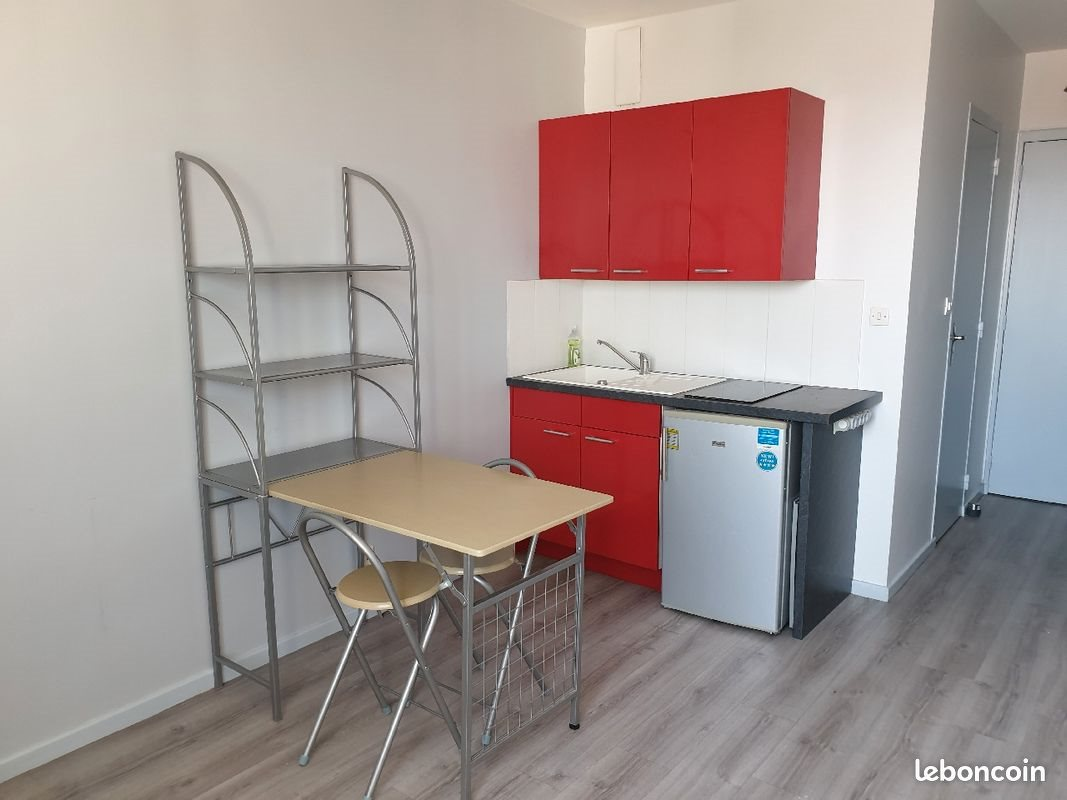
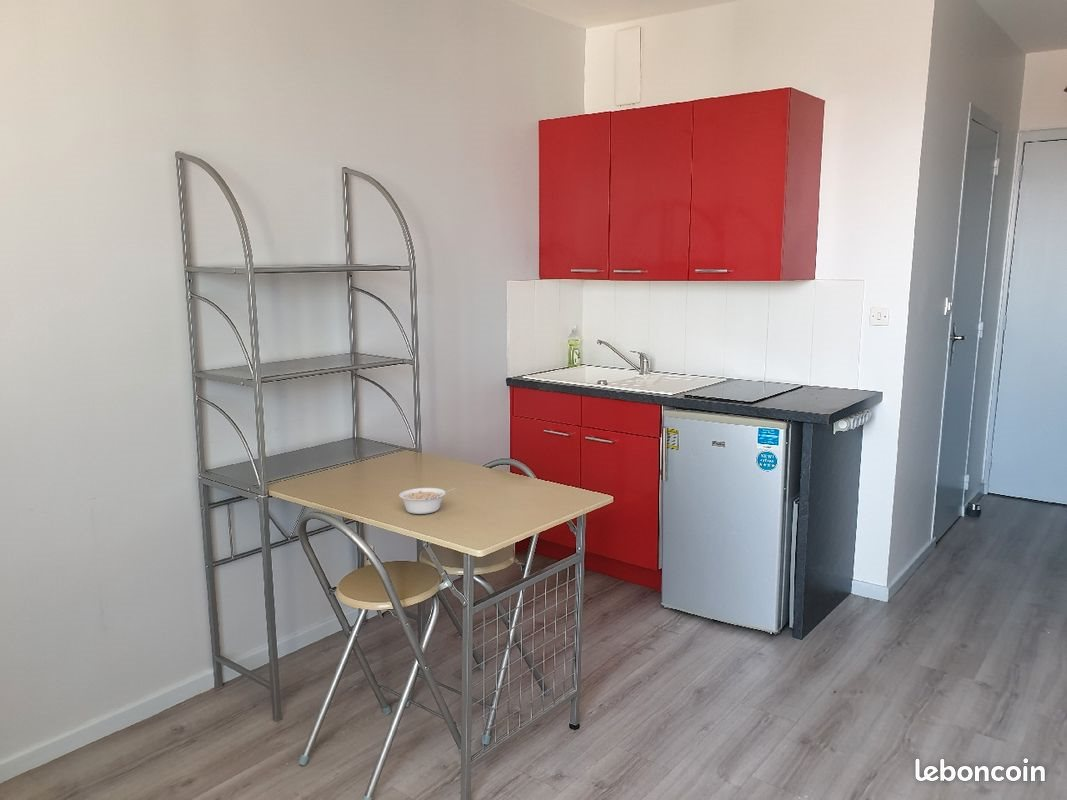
+ legume (424, 499)
